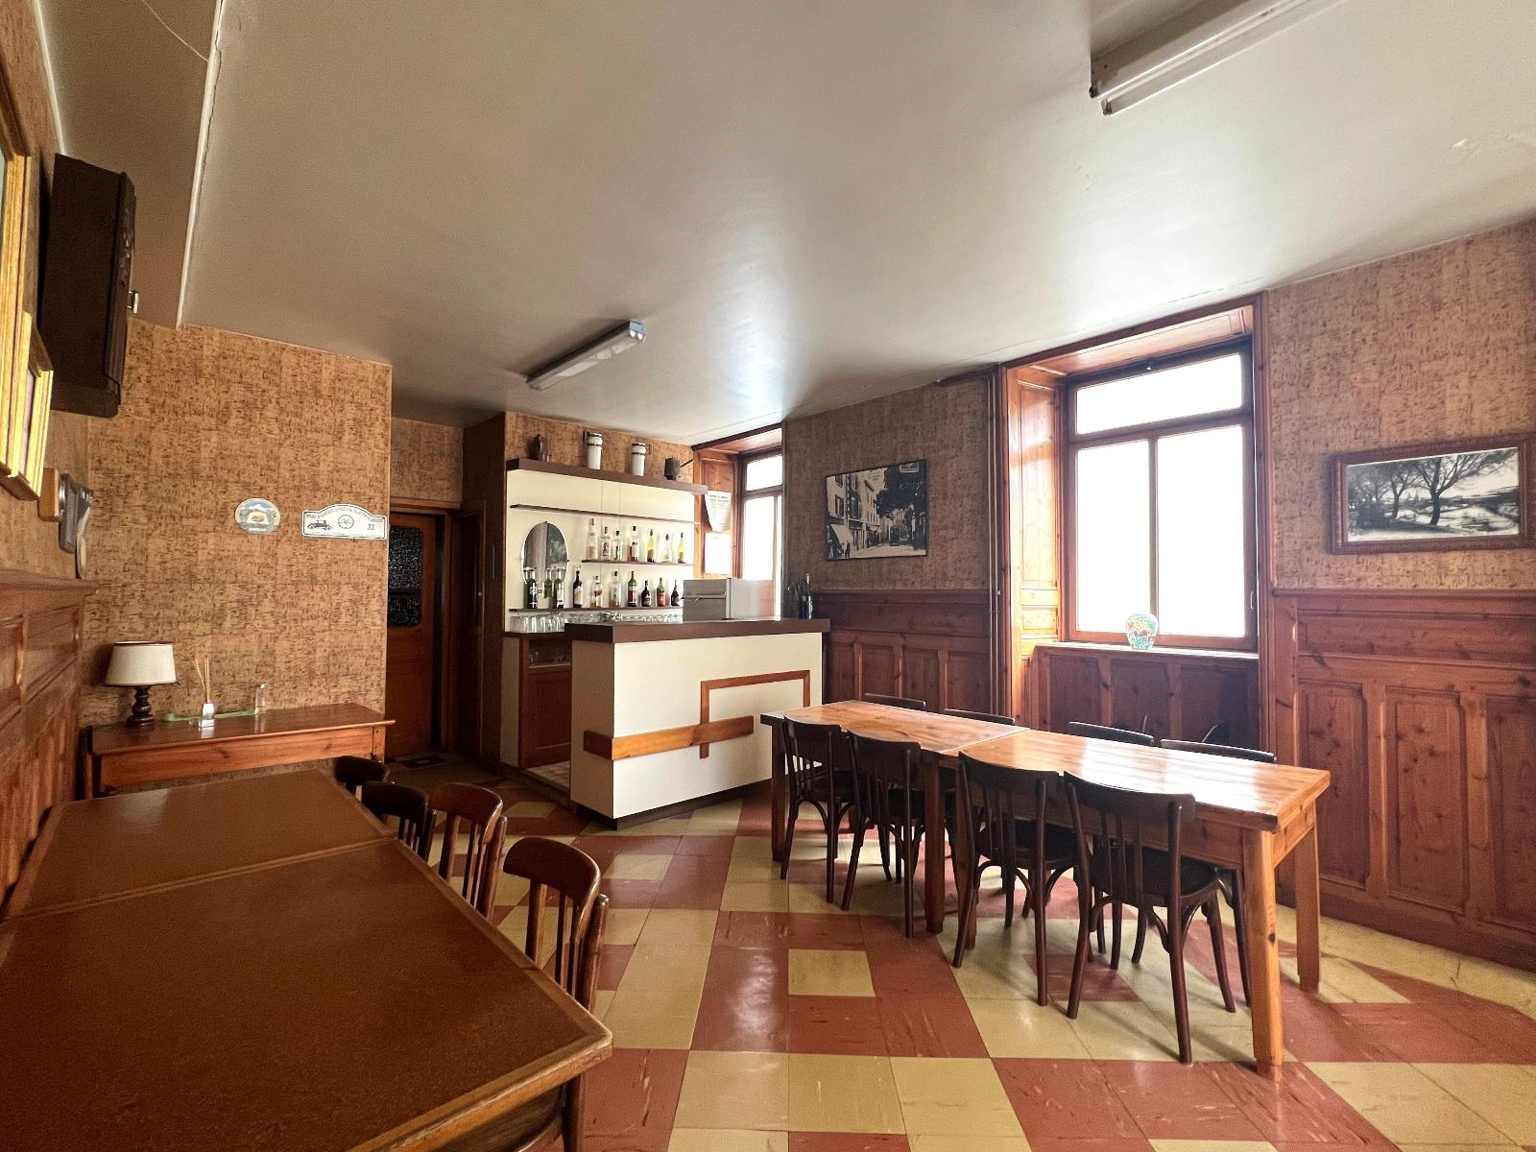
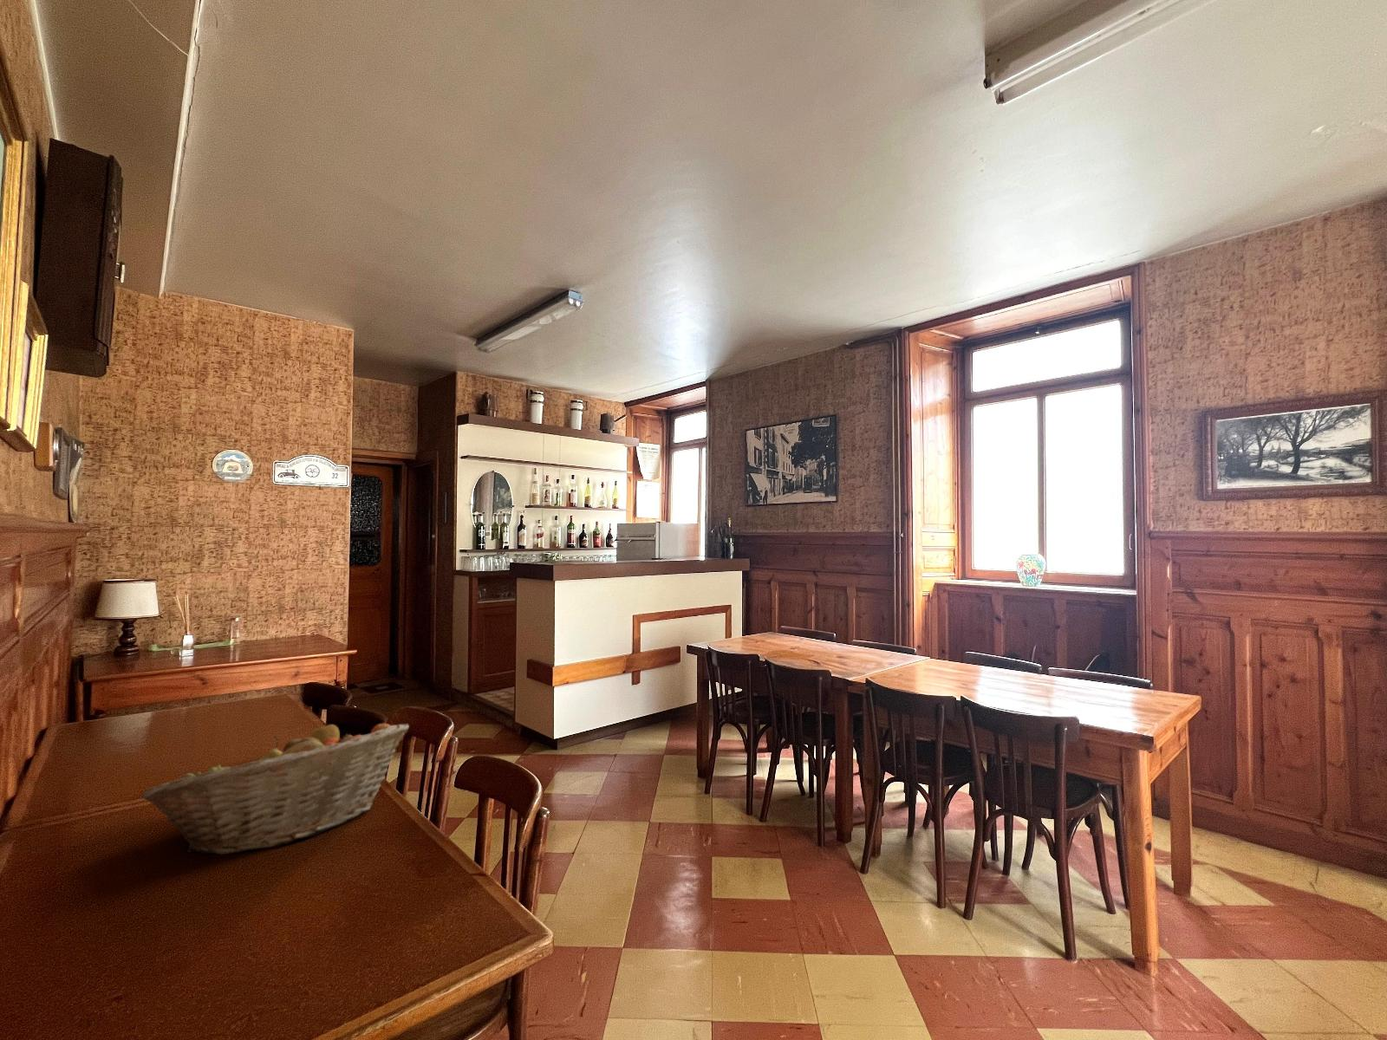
+ apple (323, 738)
+ fruit basket (289, 775)
